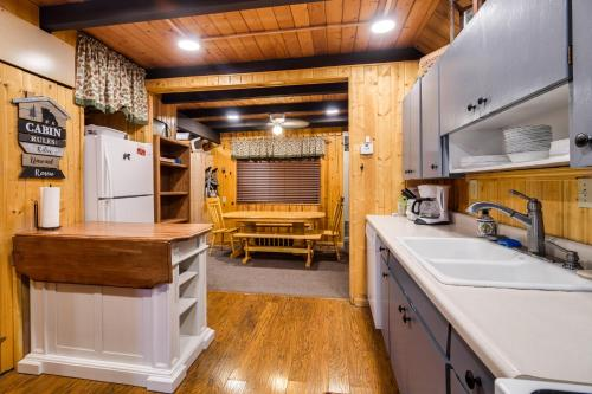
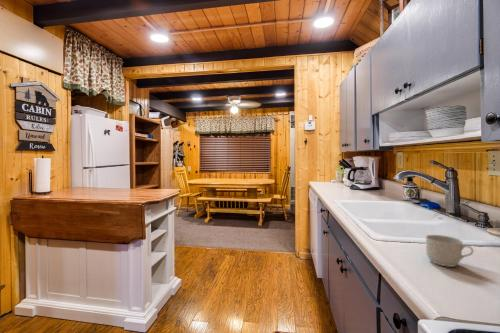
+ mug (448, 251)
